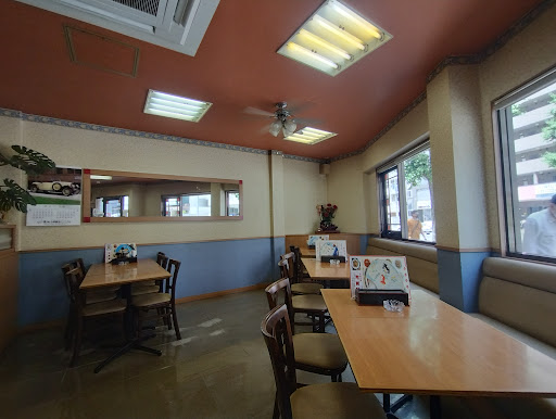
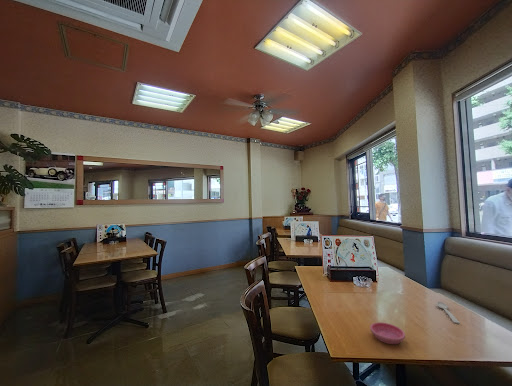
+ saucer (387, 333)
+ spoon (448, 311)
